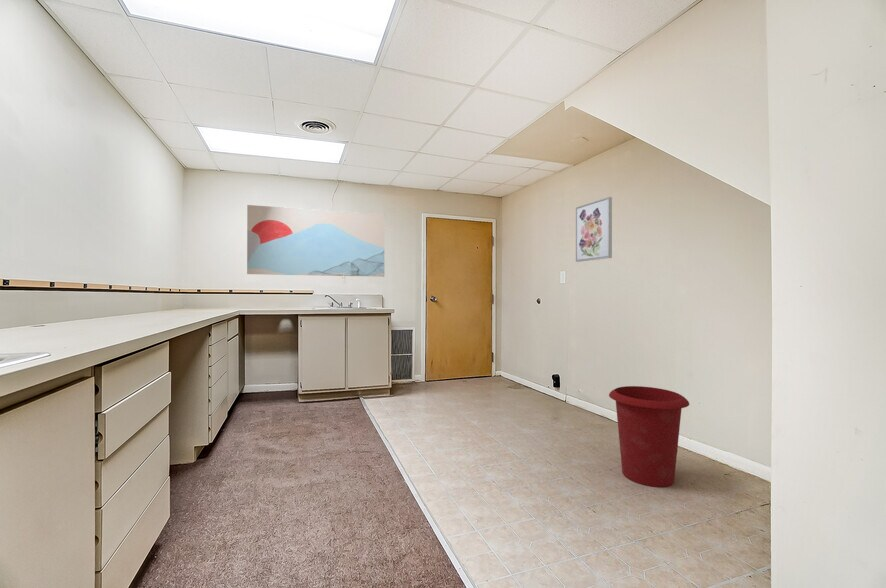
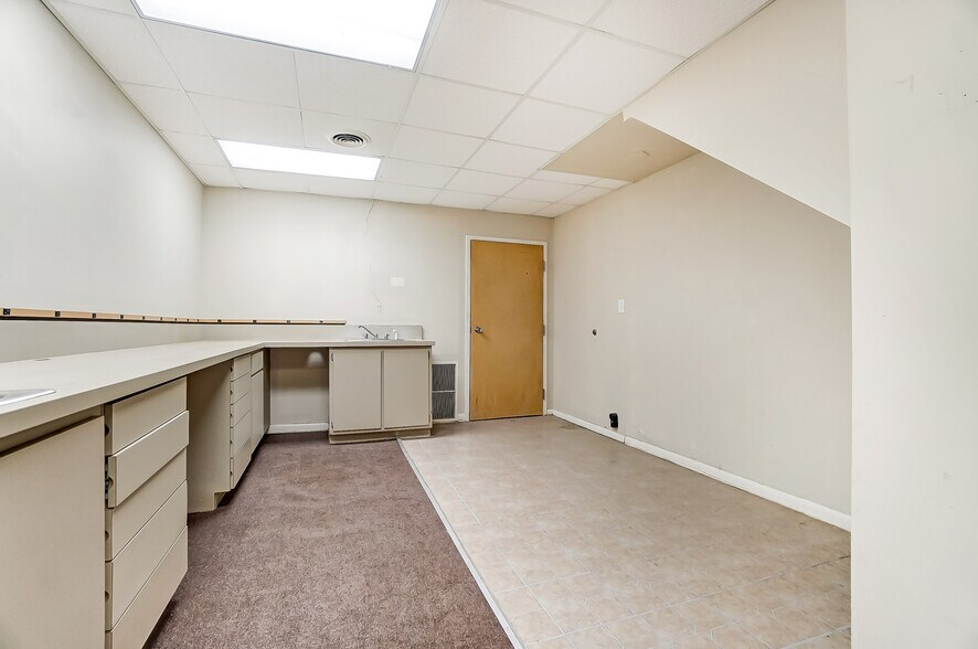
- waste bin (647, 434)
- wall art (592, 231)
- wall art (319, 242)
